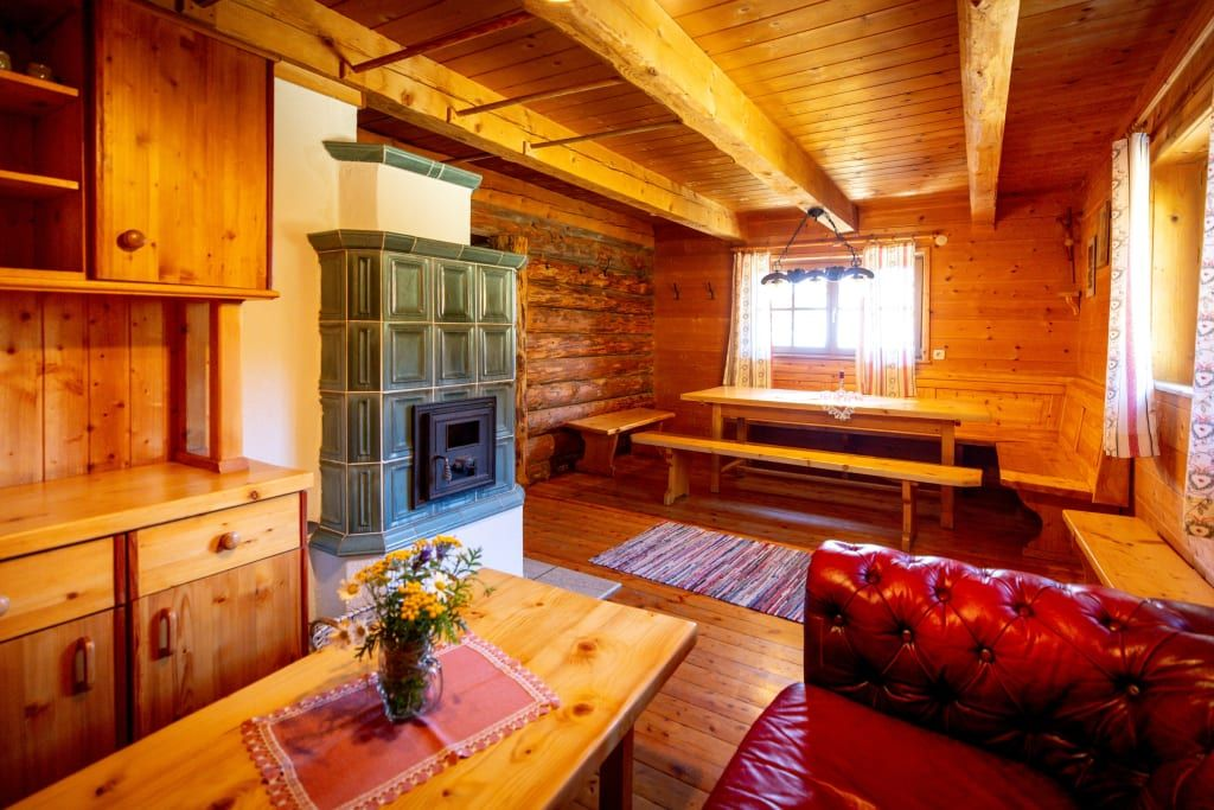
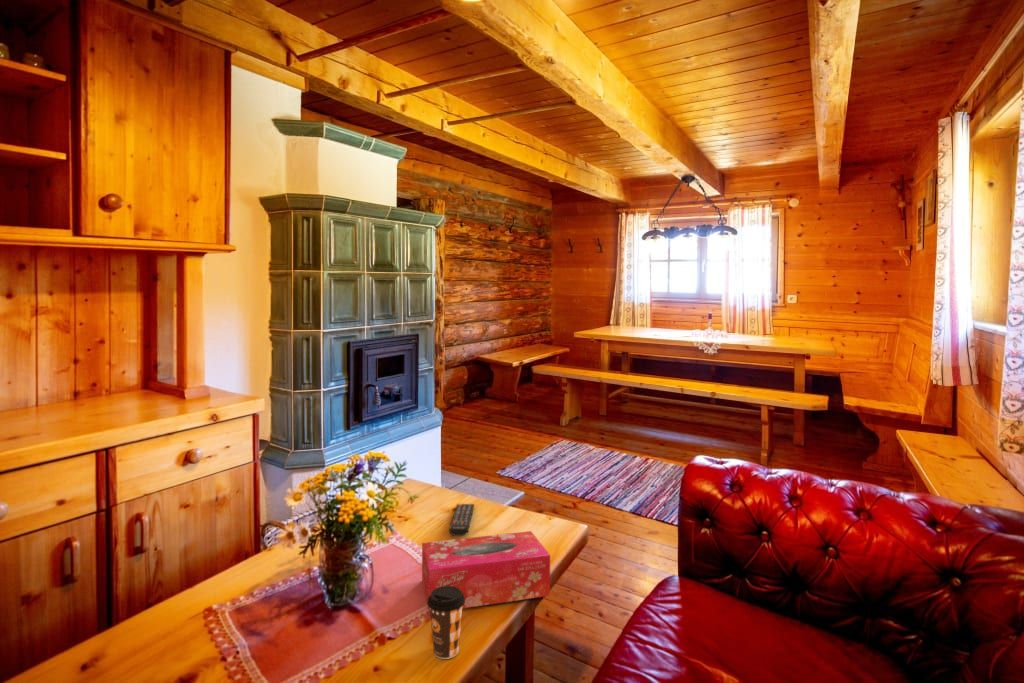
+ coffee cup (446, 622)
+ tissue box (484, 568)
+ remote control (462, 518)
